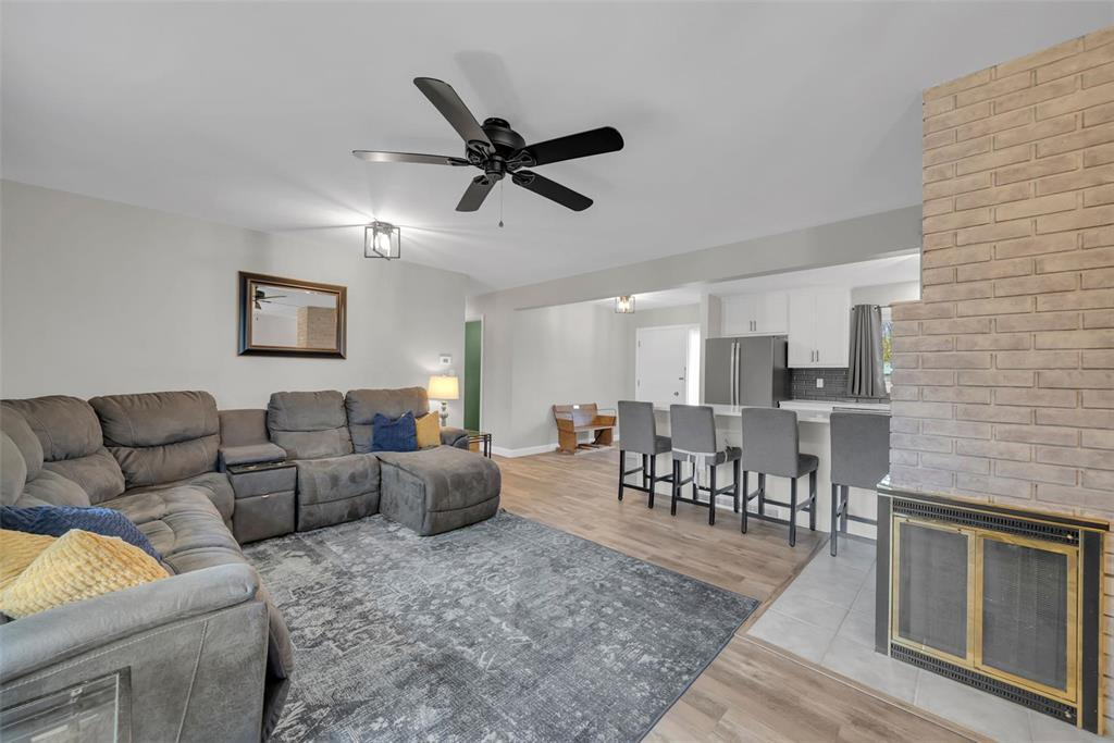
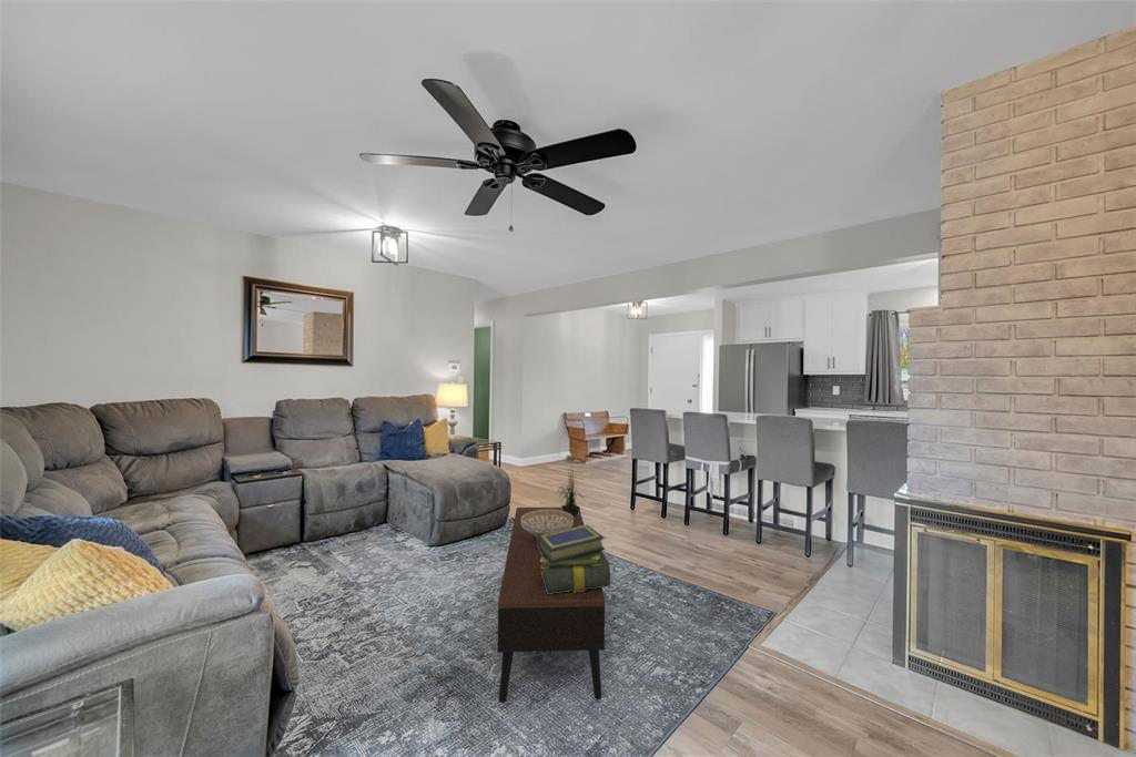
+ coffee table (542, 579)
+ potted plant (569, 489)
+ decorative bowl (547, 526)
+ stack of books (571, 557)
